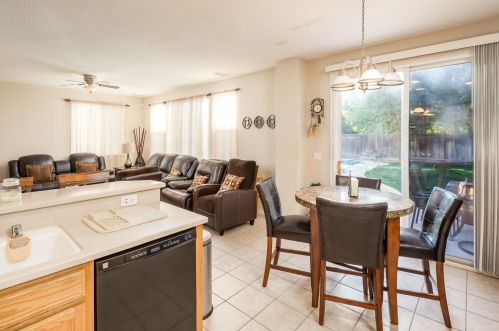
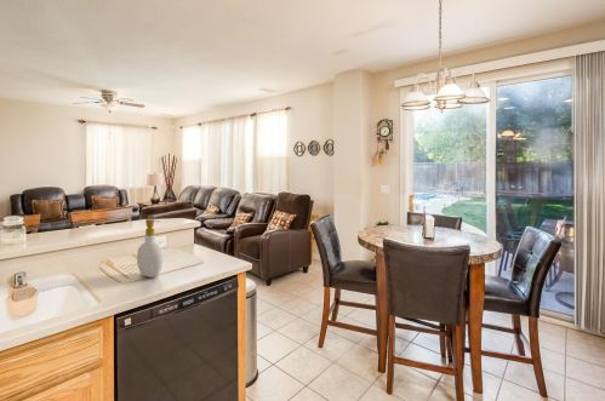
+ soap bottle (150, 247)
